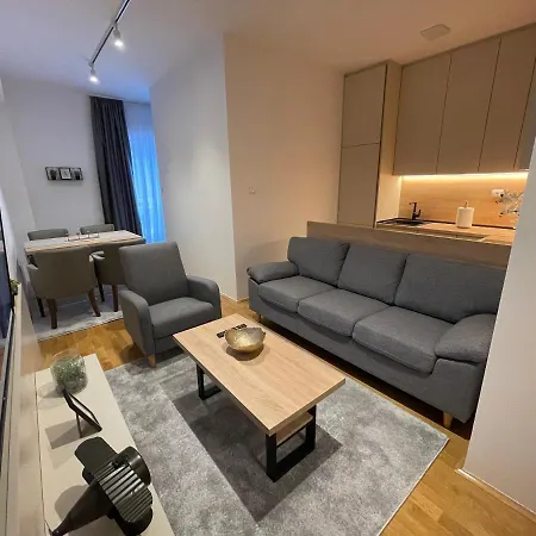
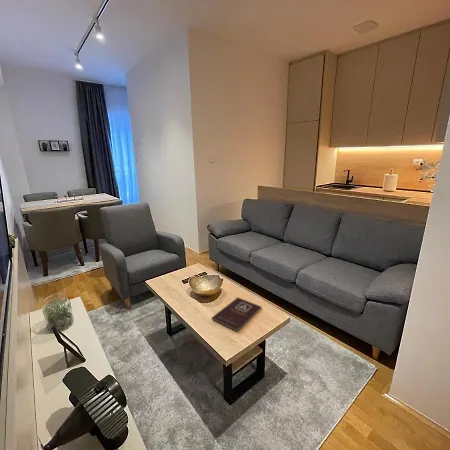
+ book (237, 312)
